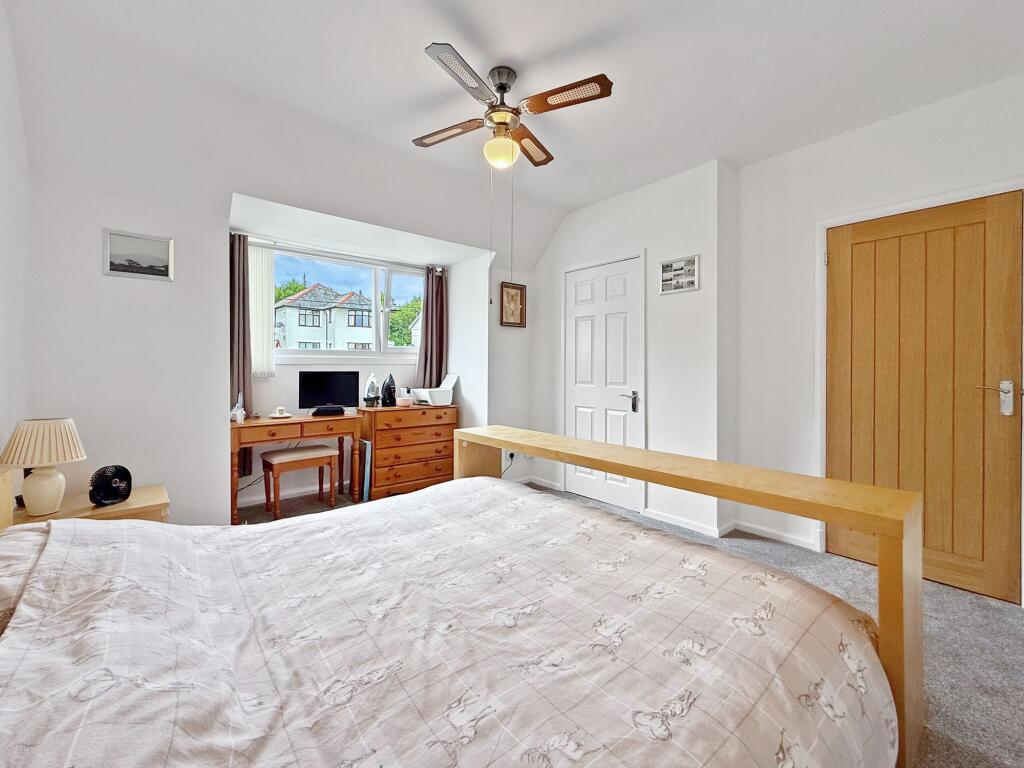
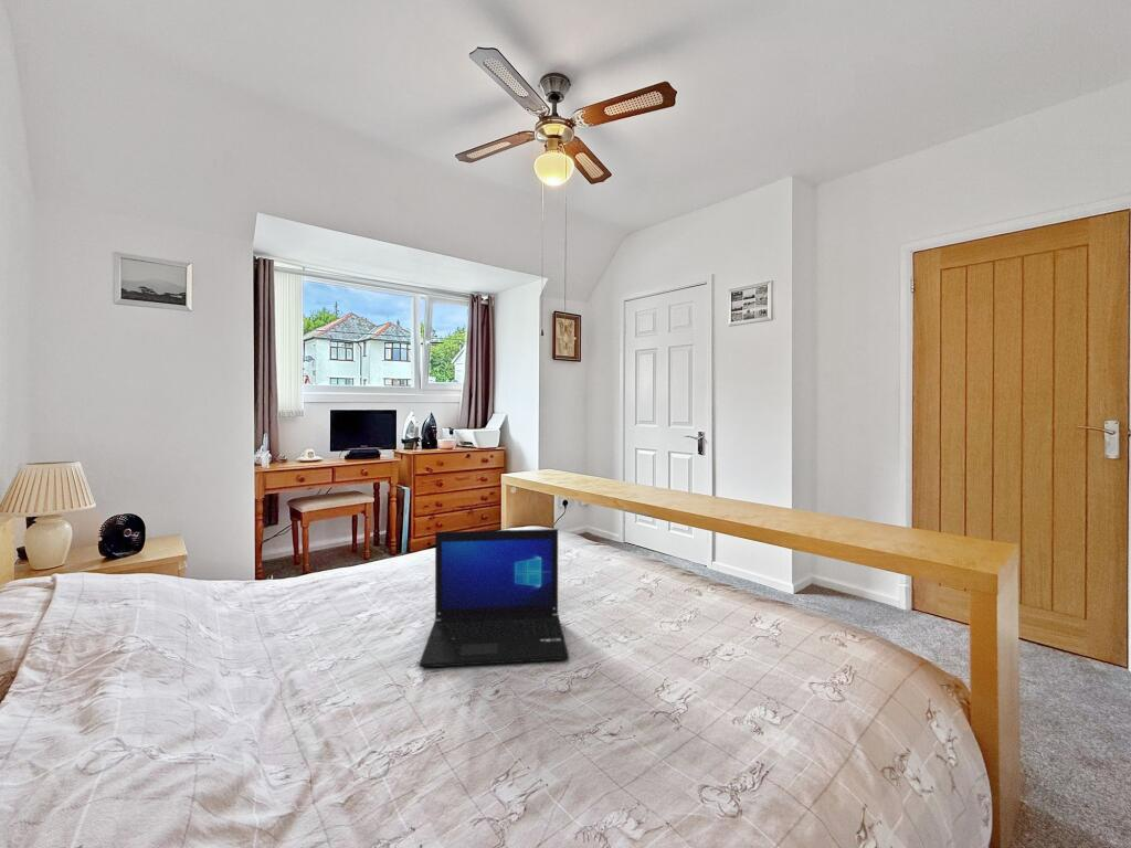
+ laptop (496, 591)
